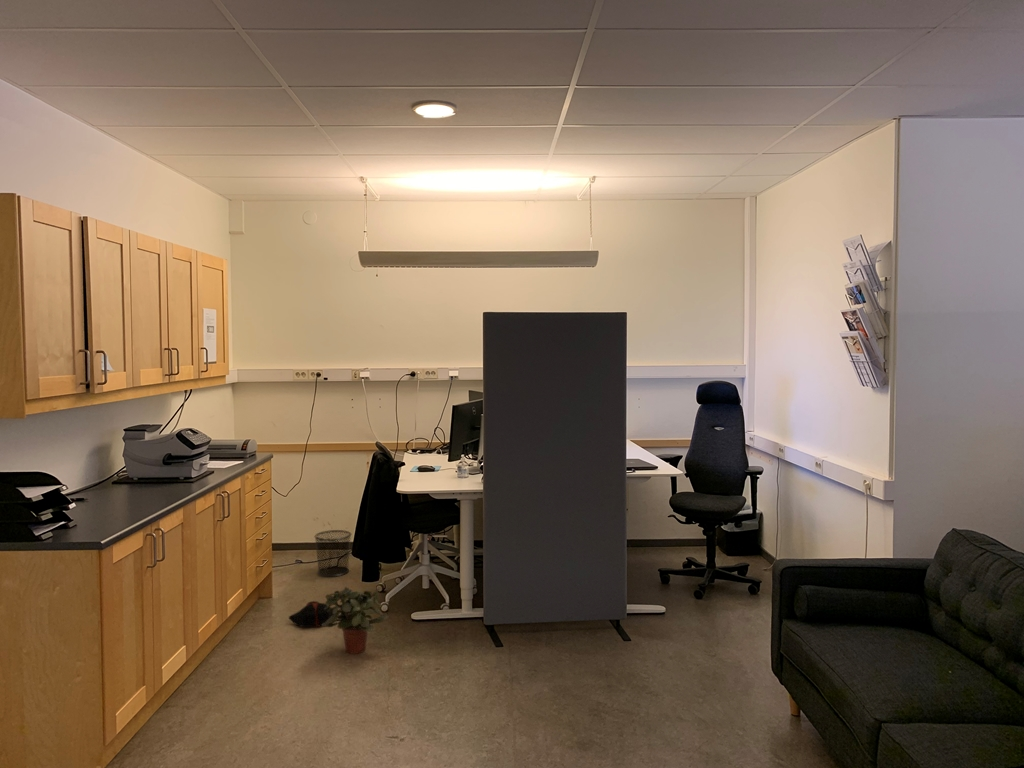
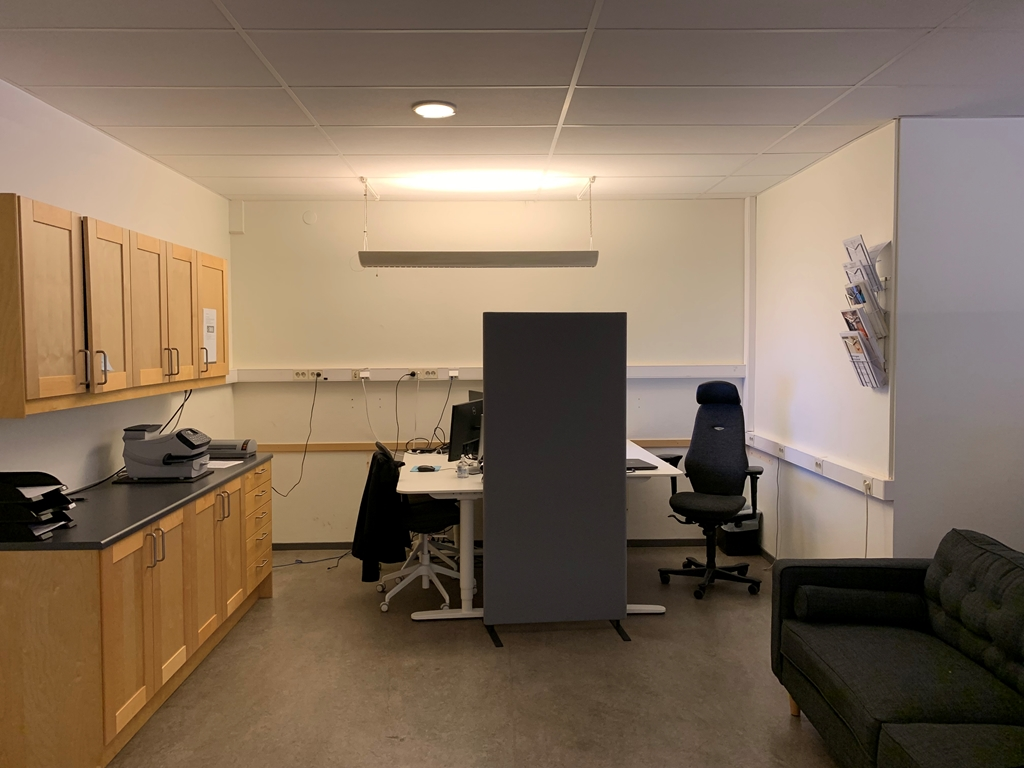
- bag (314, 608)
- waste bin (333, 553)
- potted plant (356, 618)
